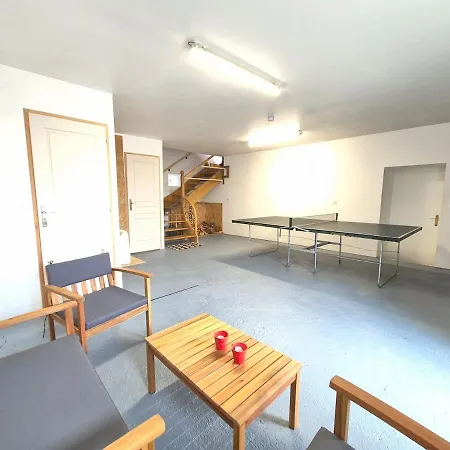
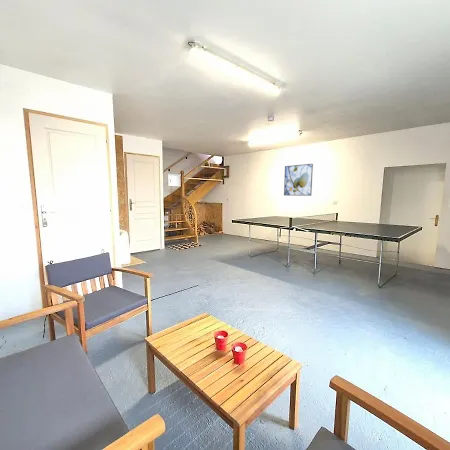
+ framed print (297, 180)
